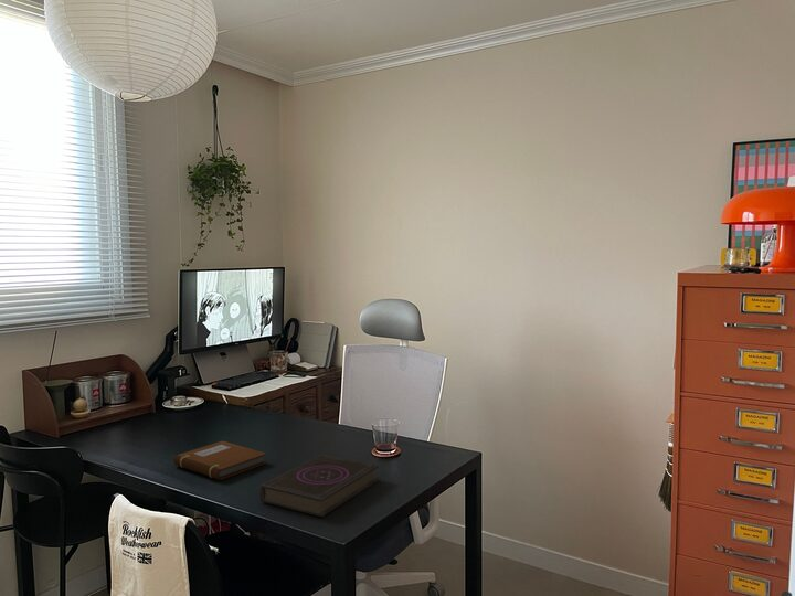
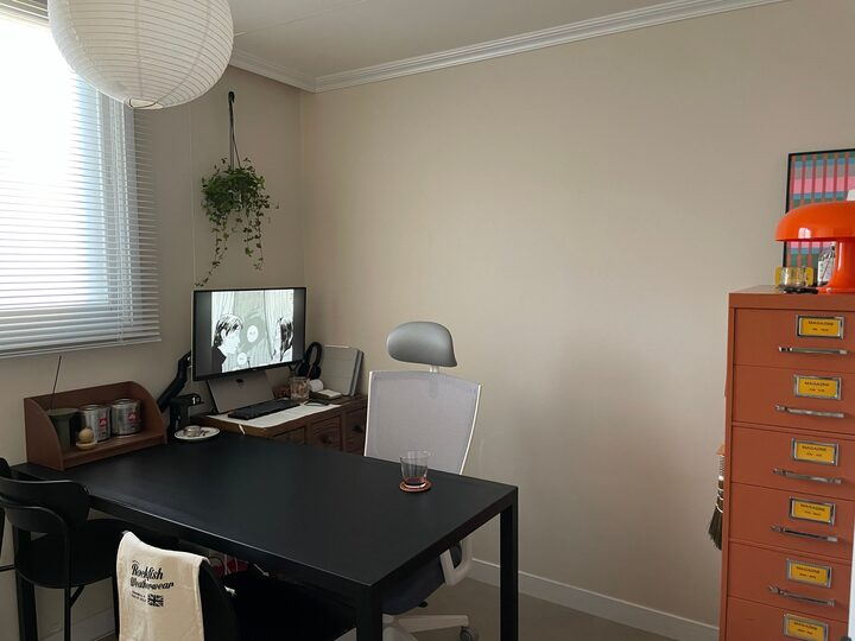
- notebook (219, 459)
- book (321, 482)
